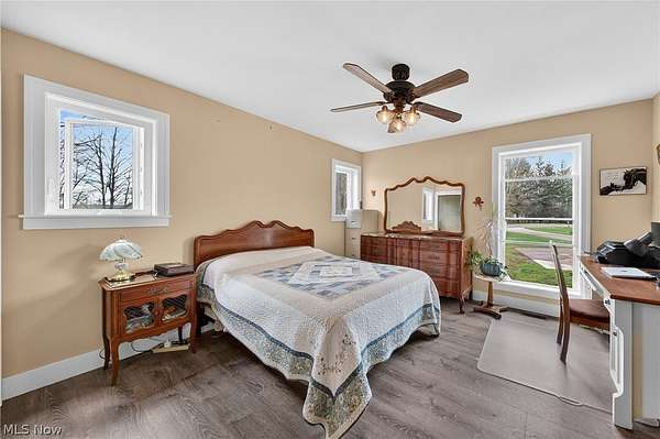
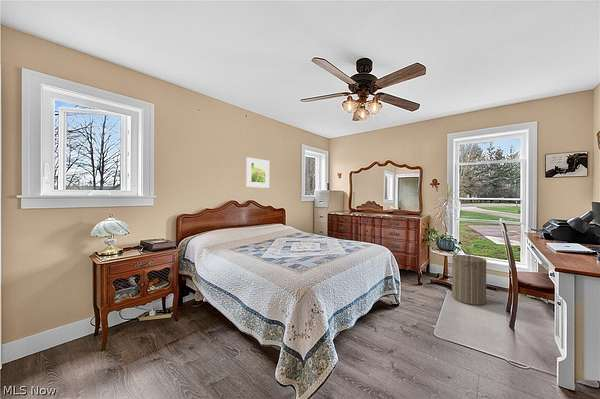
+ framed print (258, 173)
+ laundry hamper (468, 275)
